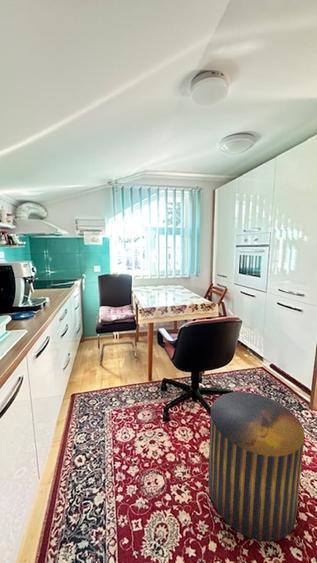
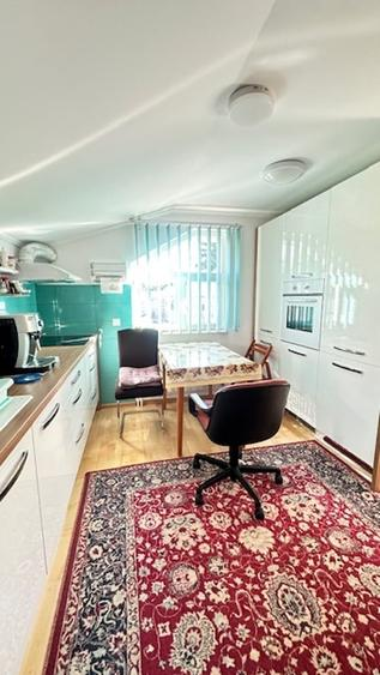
- stool (251, 455)
